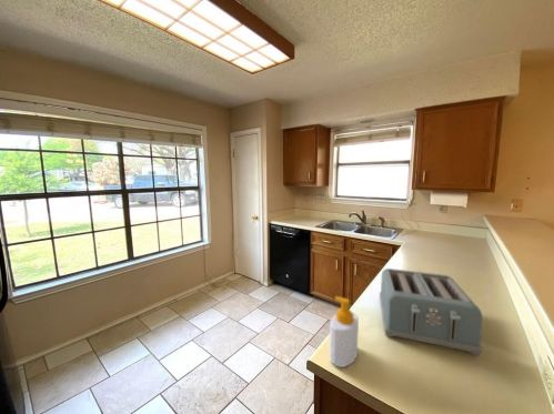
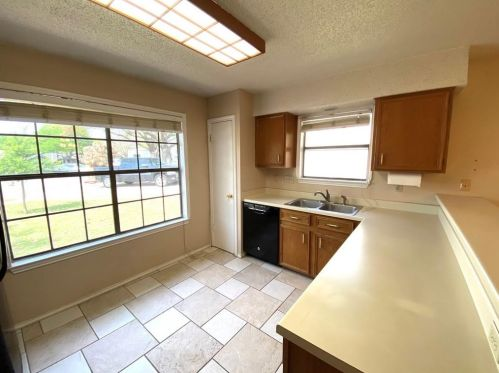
- toaster (422, 304)
- soap bottle (344, 327)
